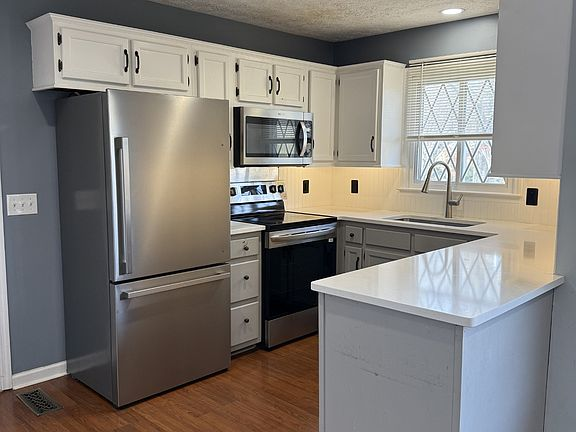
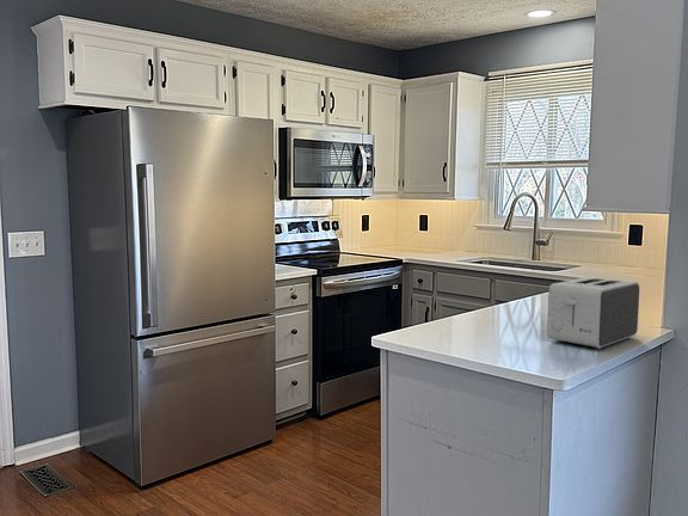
+ toaster (591, 311)
